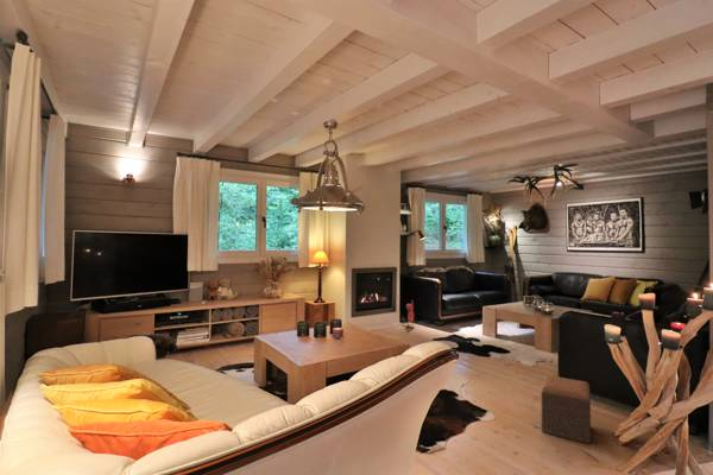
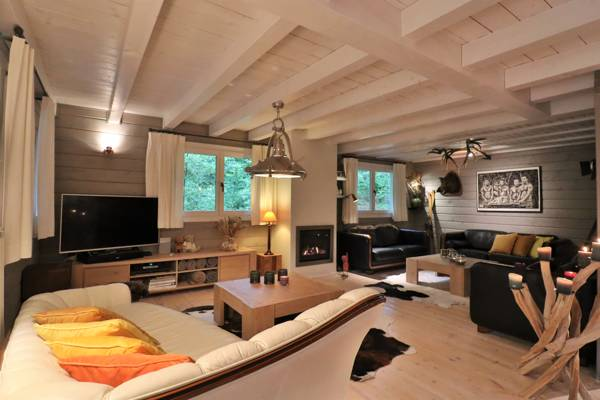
- footstool (566, 405)
